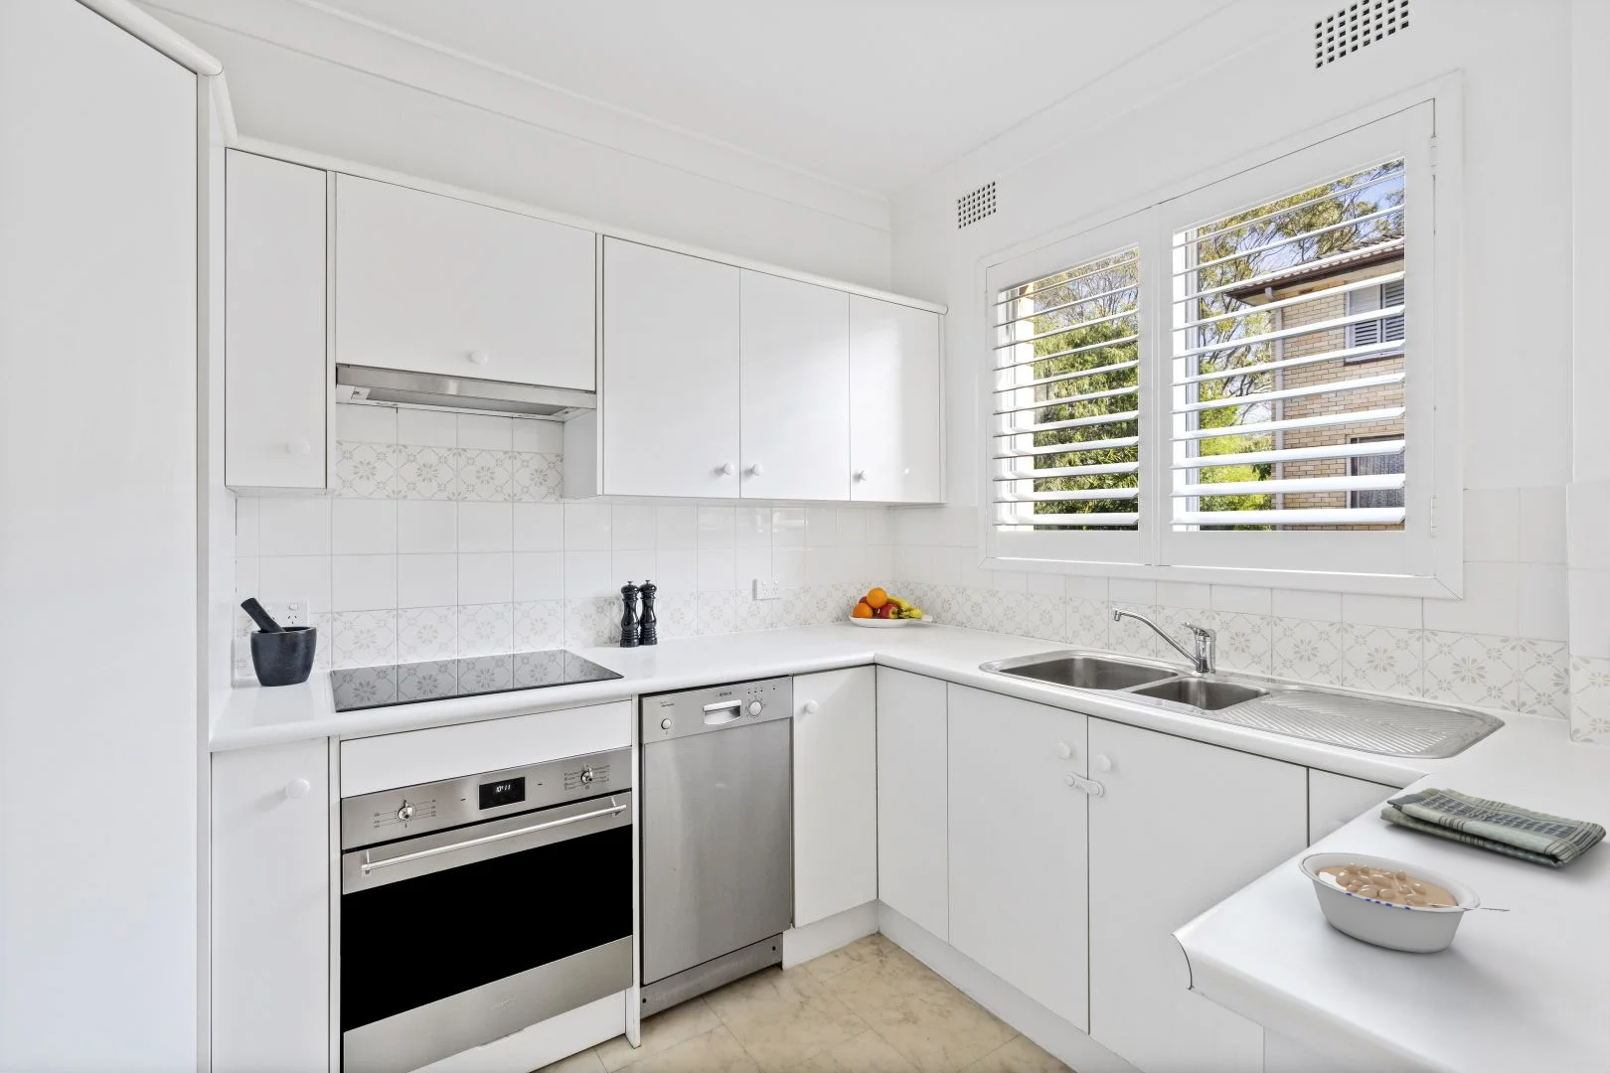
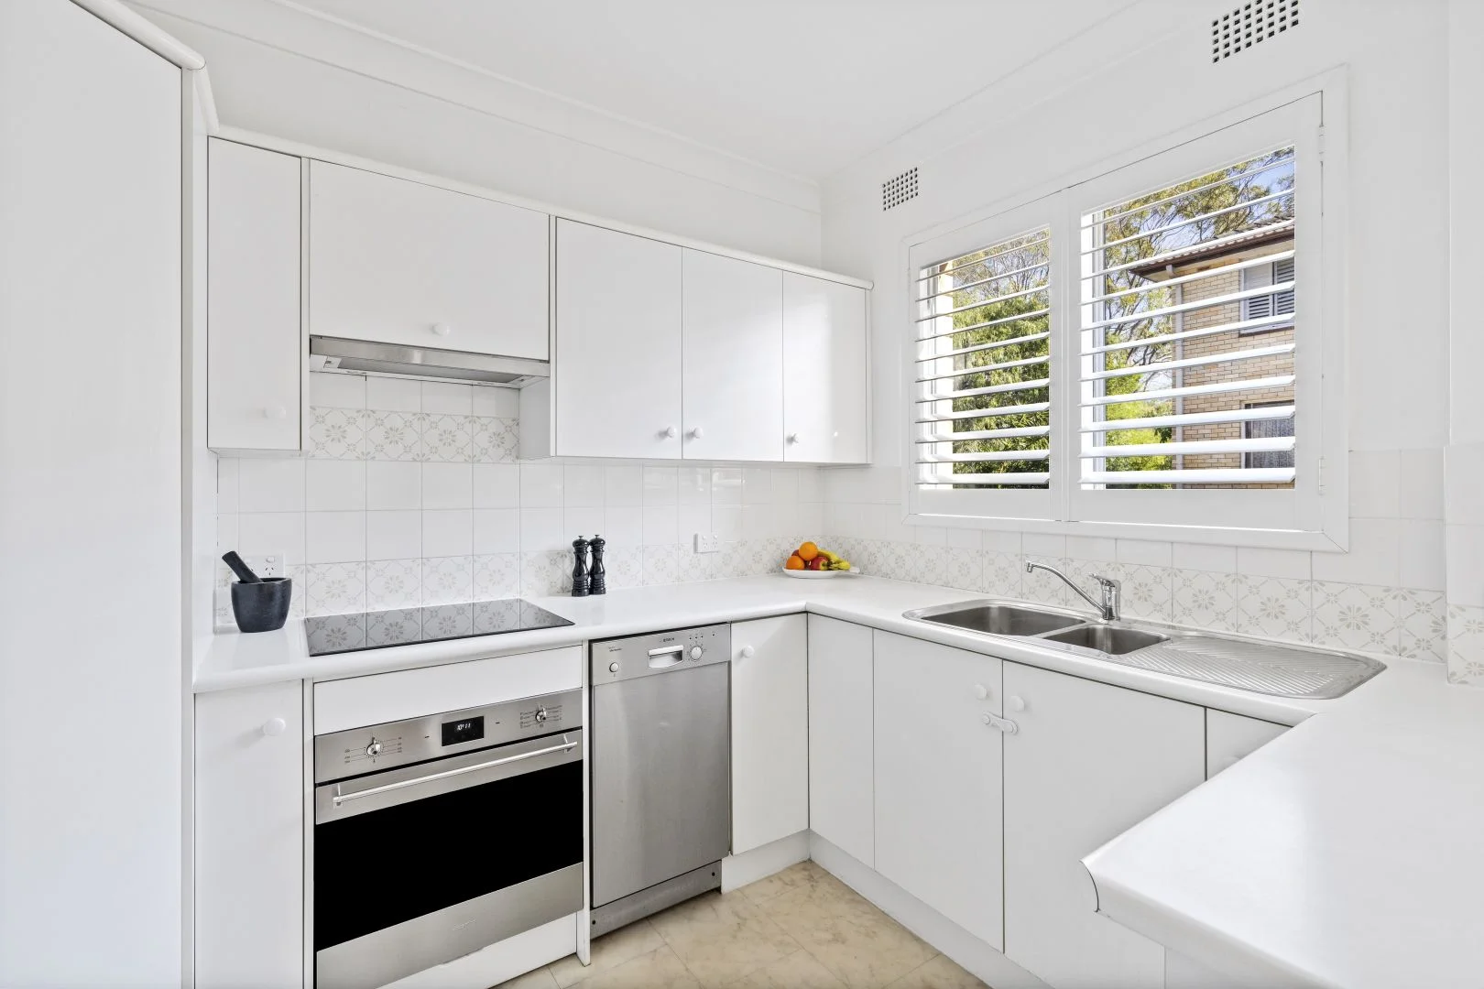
- dish towel (1488, 818)
- legume (1391, 901)
